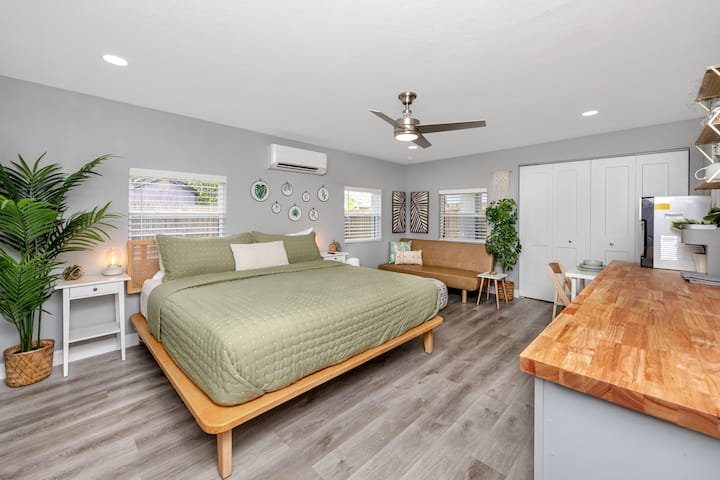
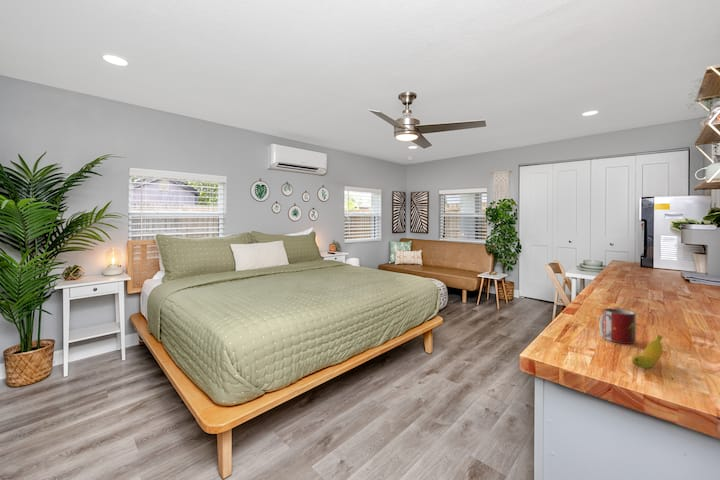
+ banana (648, 352)
+ mug (614, 325)
